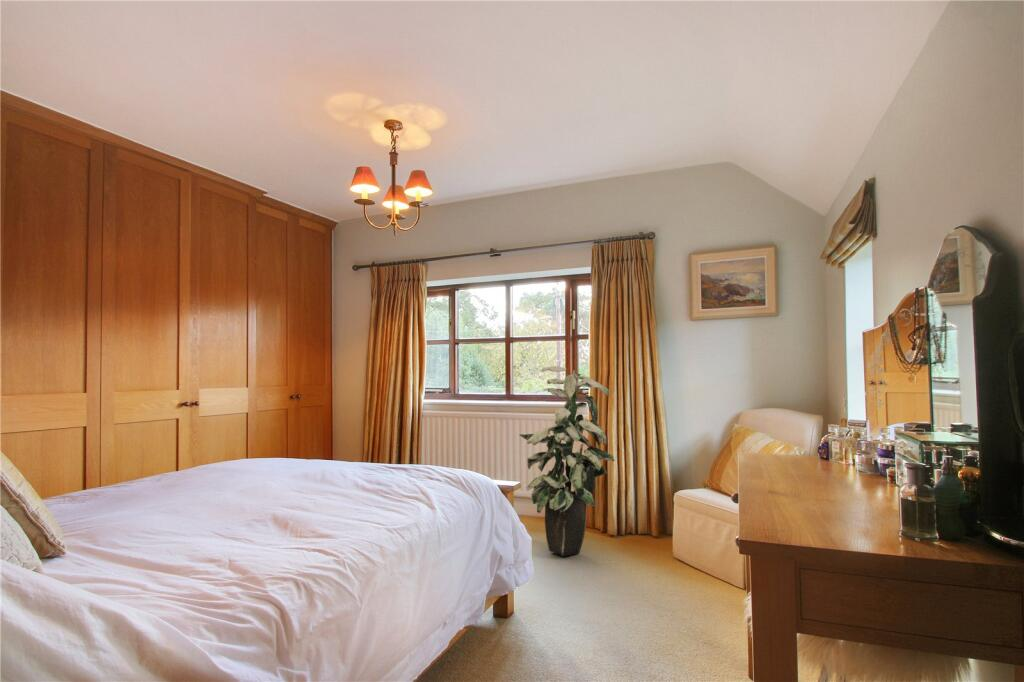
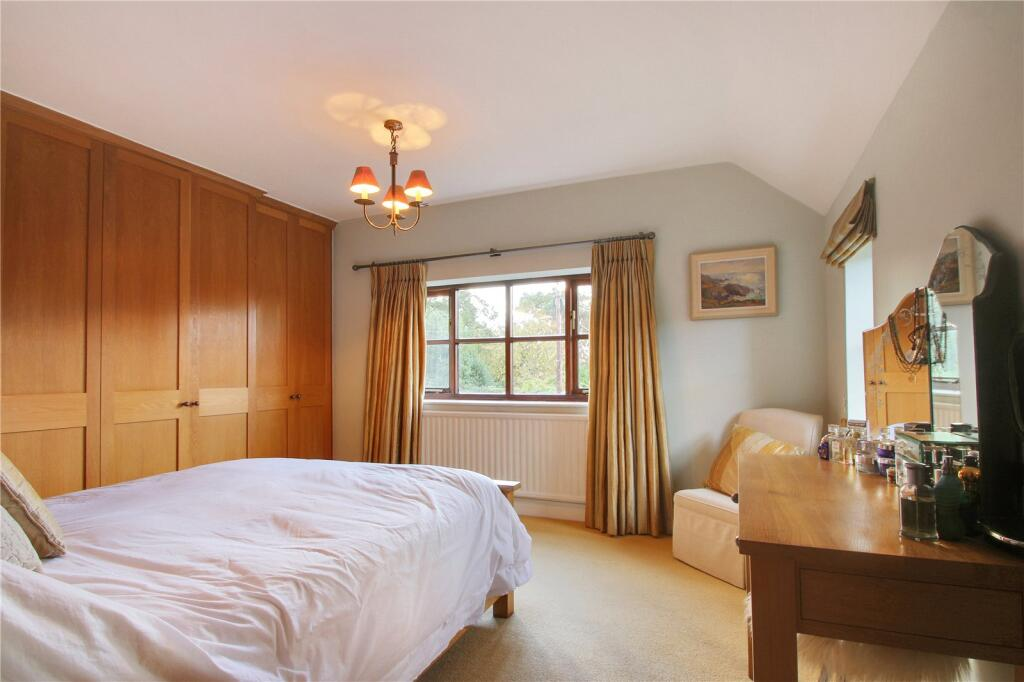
- indoor plant (564, 457)
